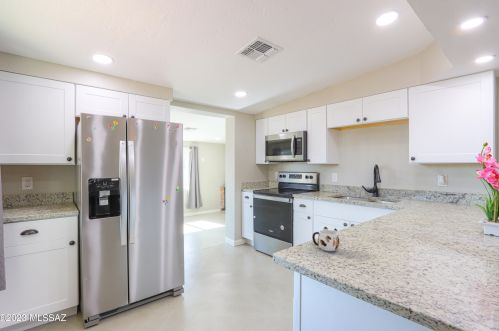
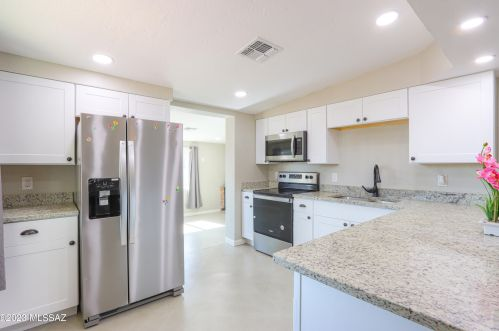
- mug (325, 238)
